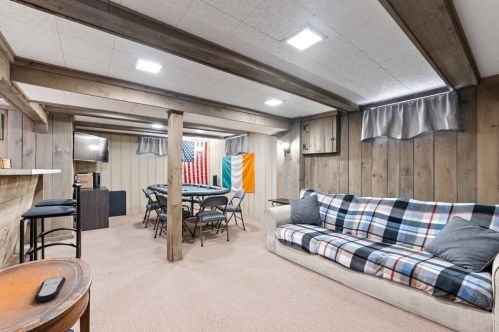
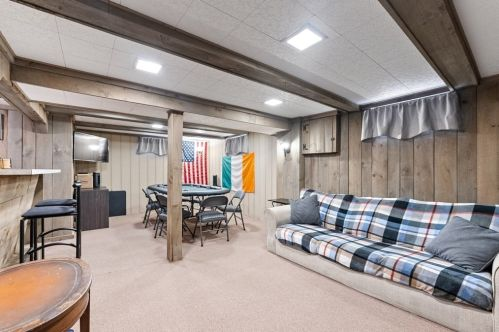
- remote control (50, 288)
